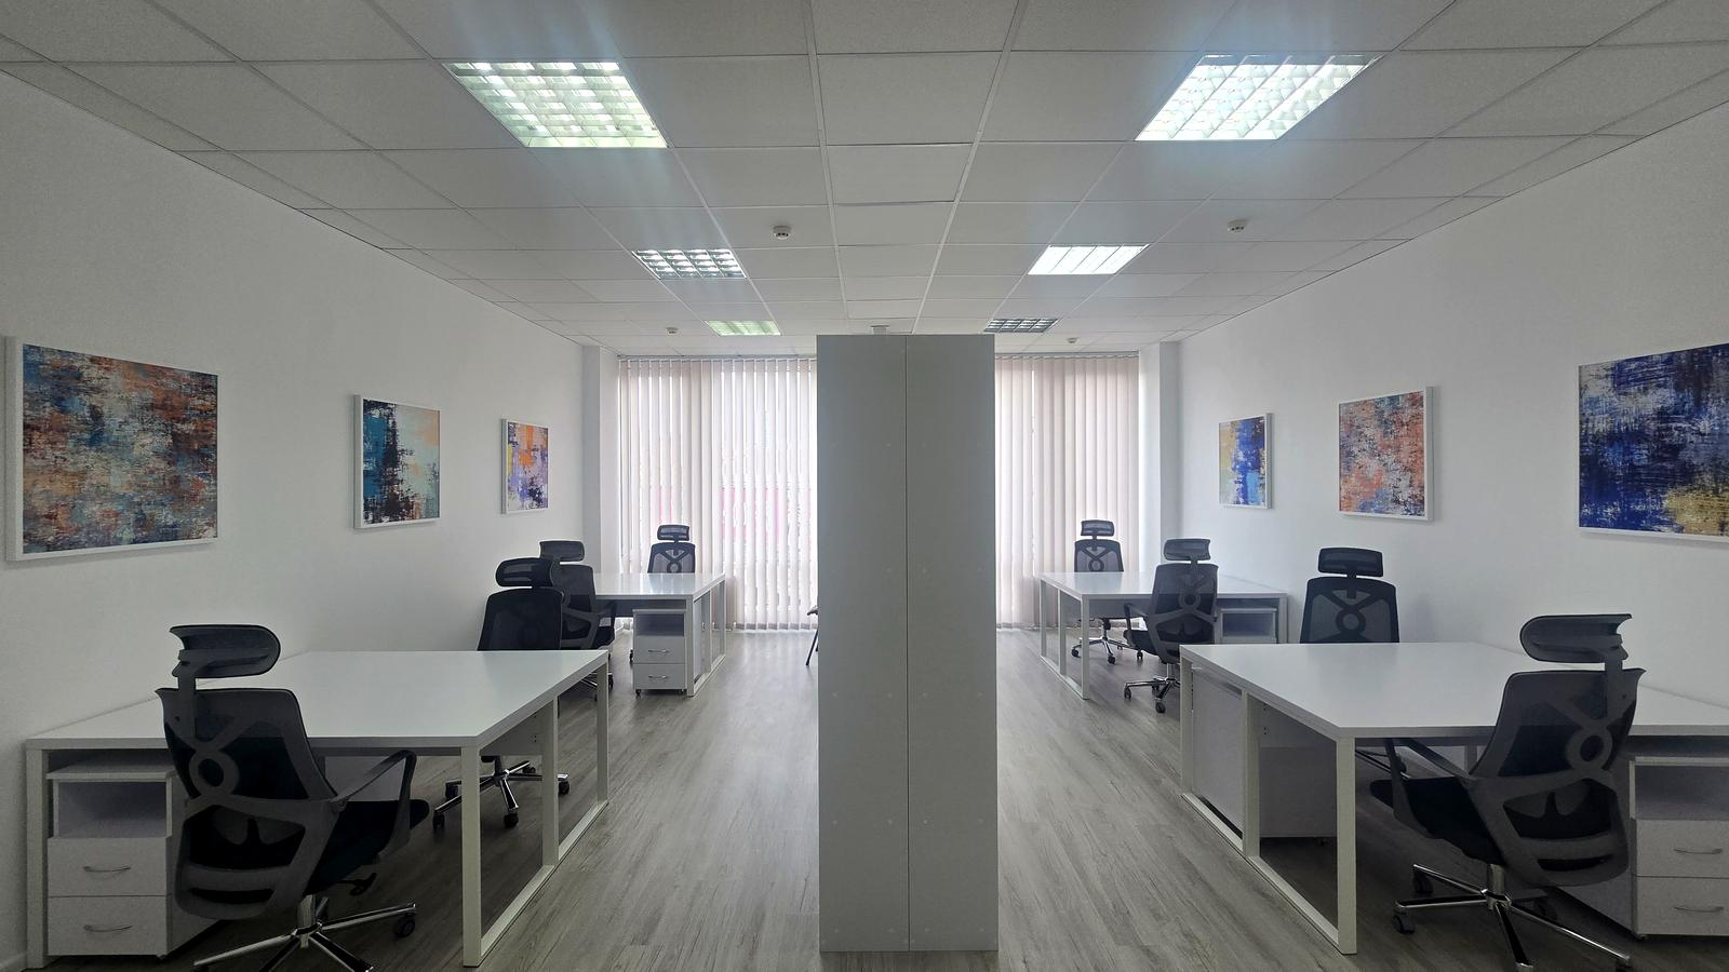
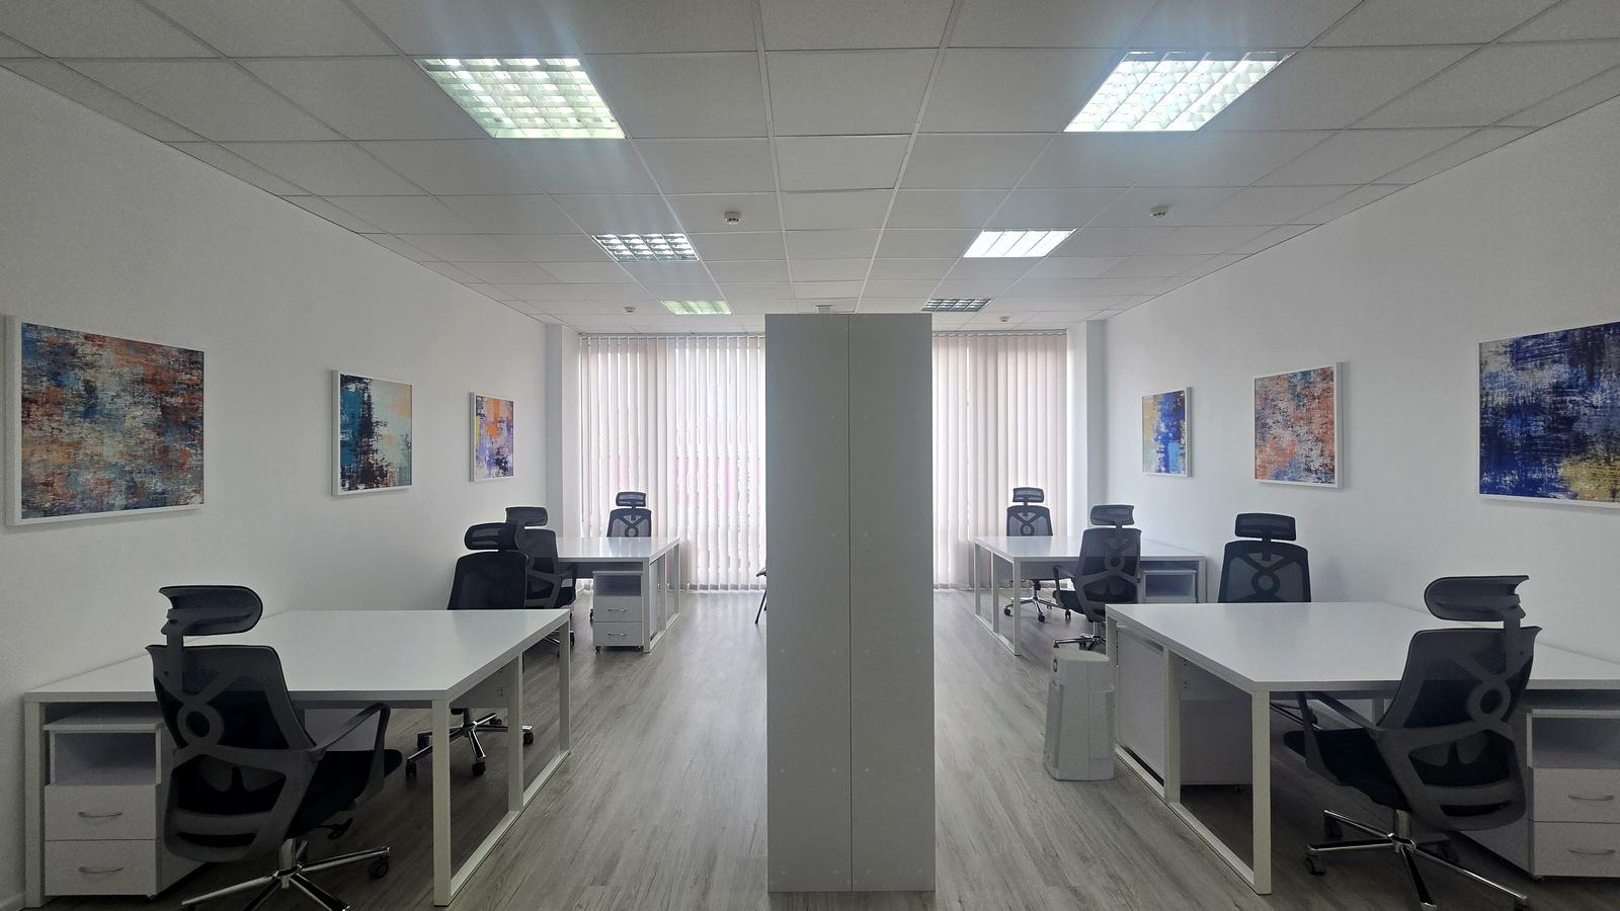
+ air purifier (1079, 712)
